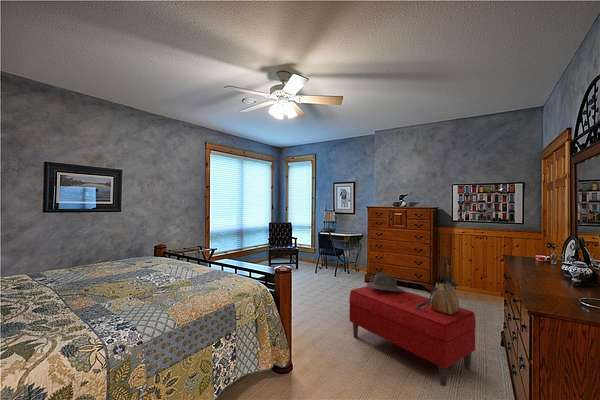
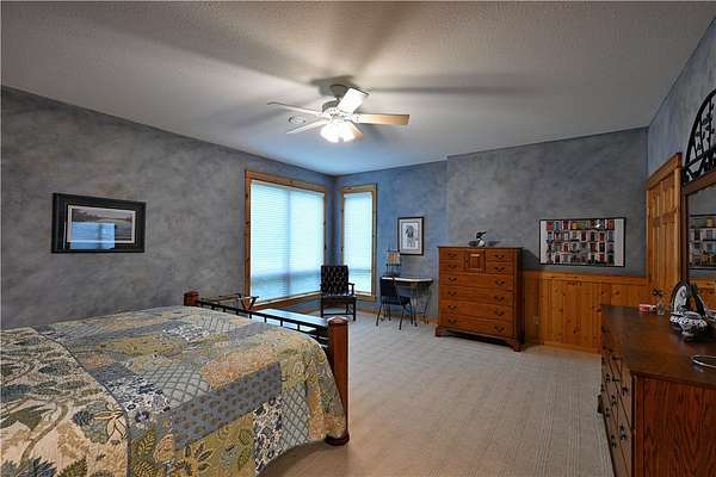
- tote bag (438, 281)
- fedora (384, 283)
- bench (405, 325)
